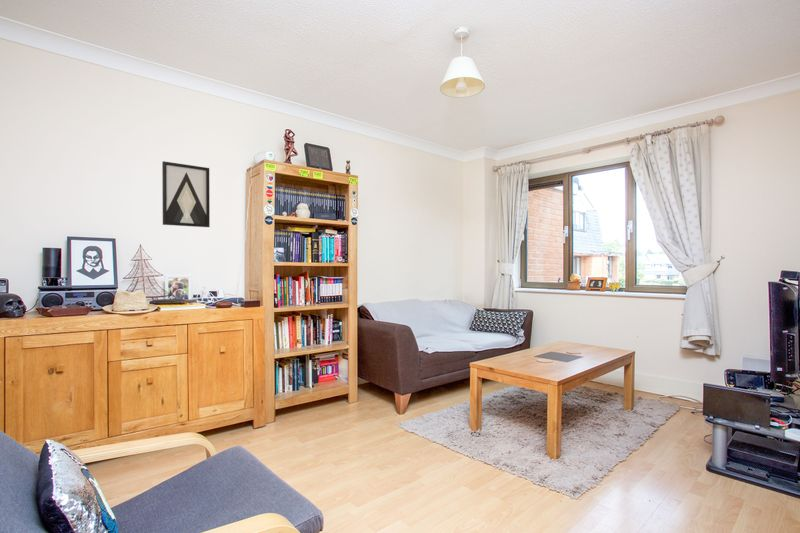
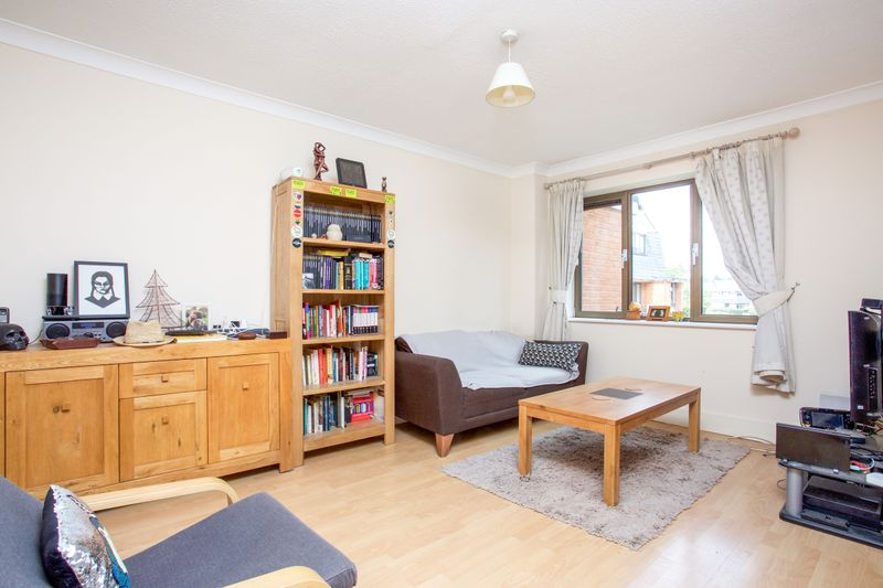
- wall art (186, 195)
